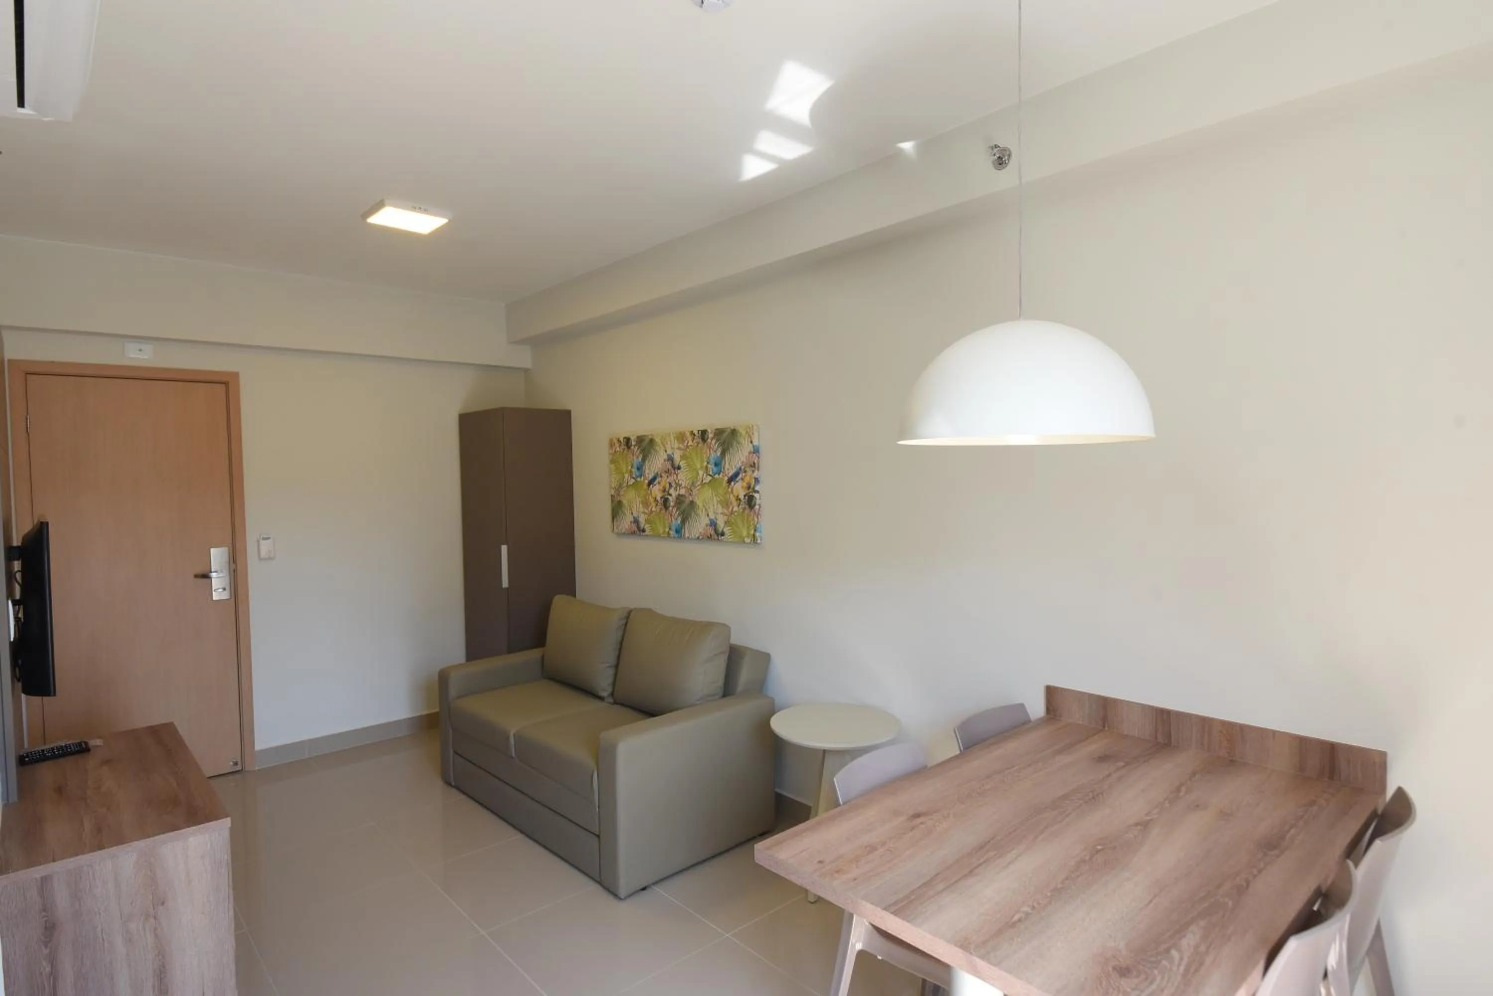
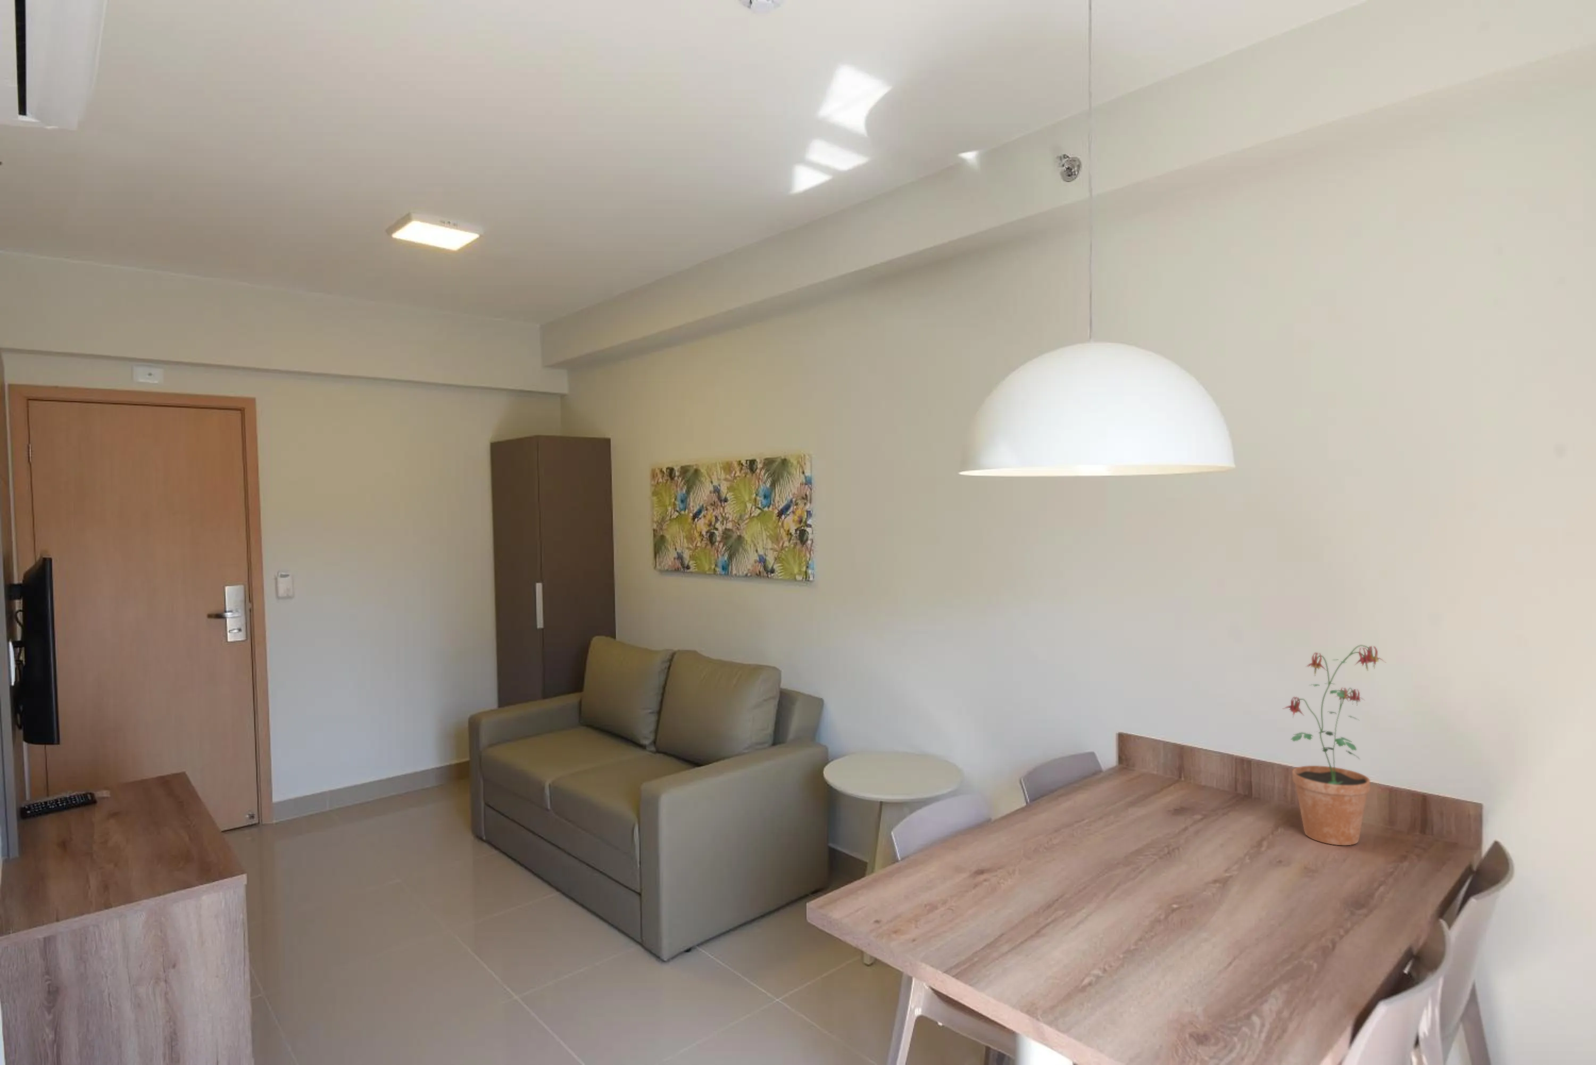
+ potted plant (1329, 736)
